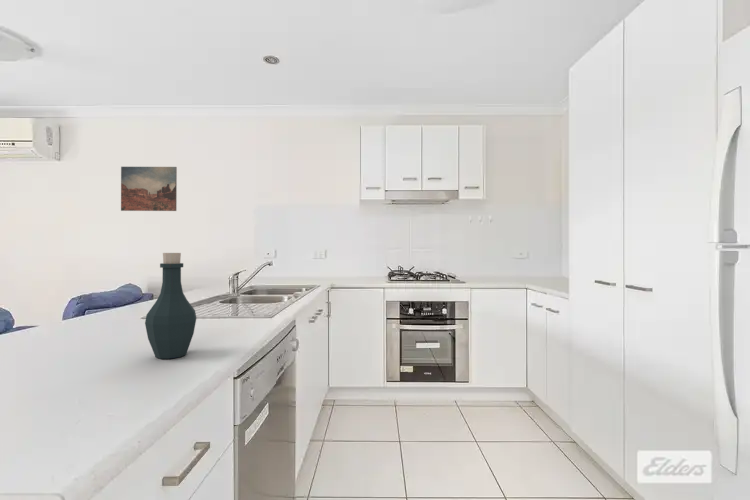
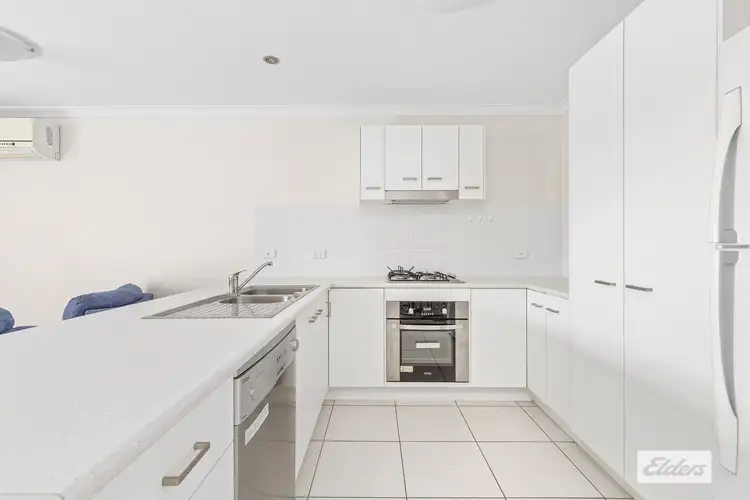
- bottle (171, 303)
- wall art (148, 188)
